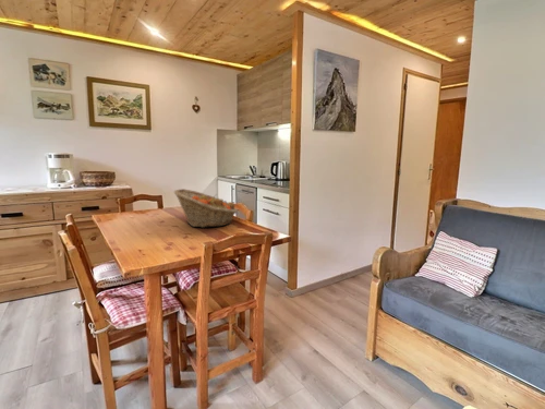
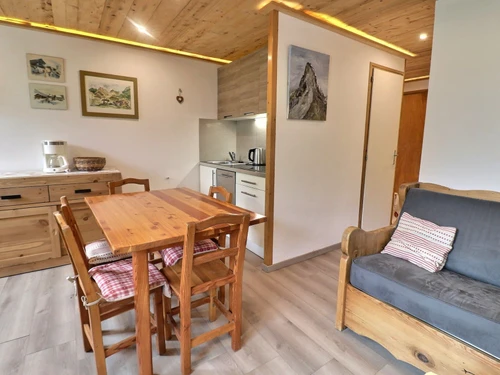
- fruit basket (206, 206)
